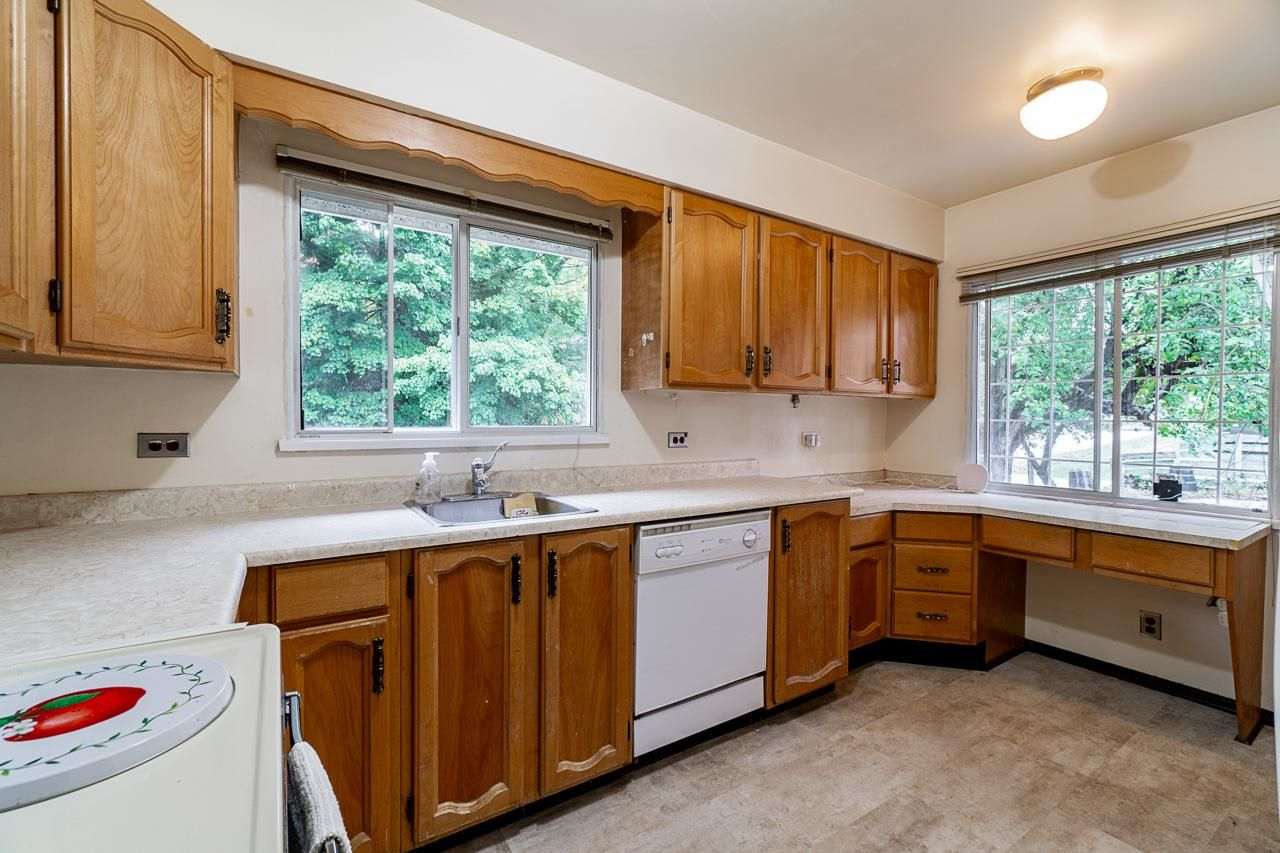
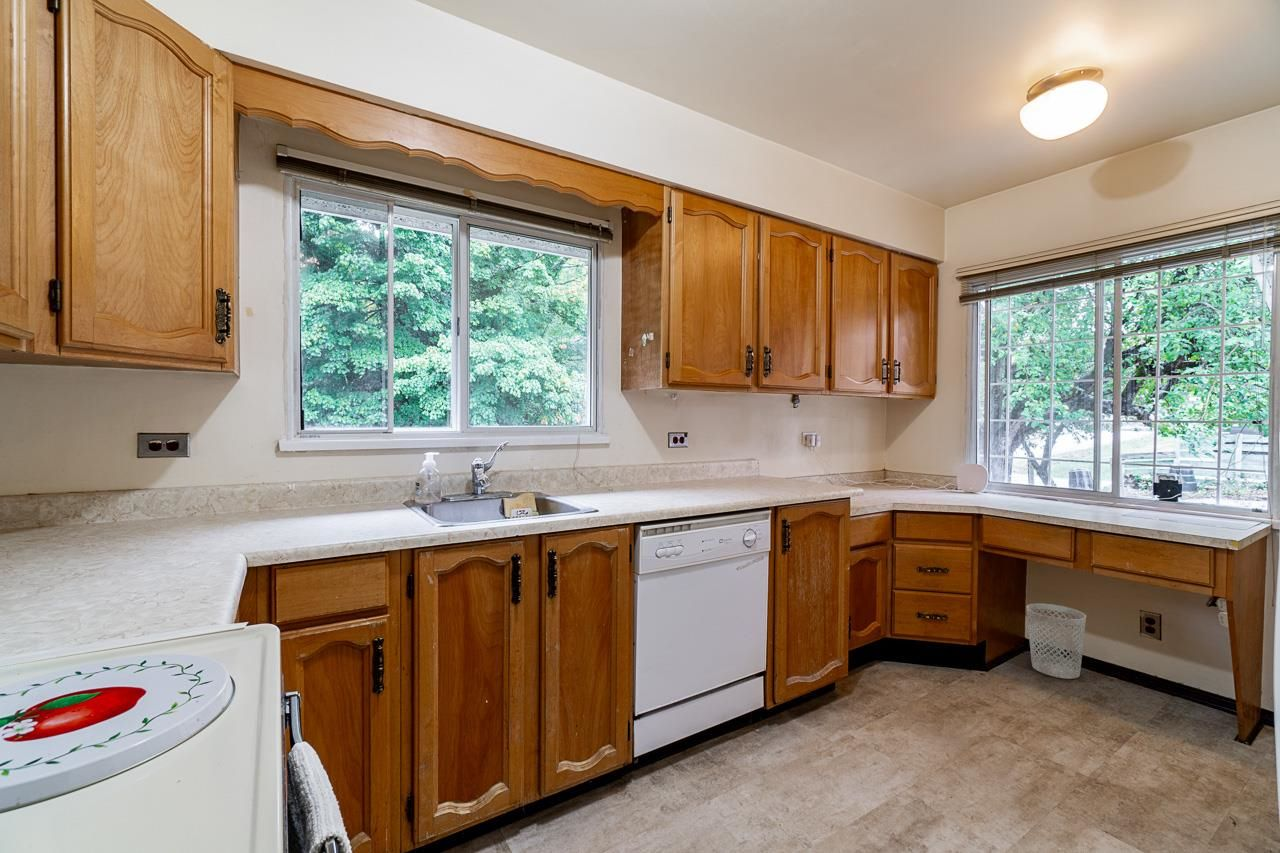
+ wastebasket (1055, 641)
